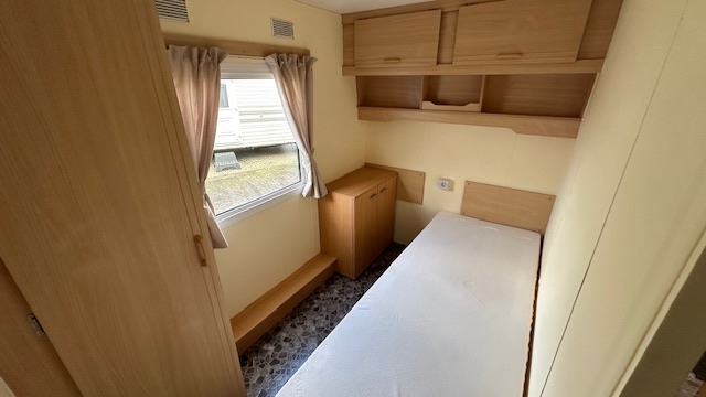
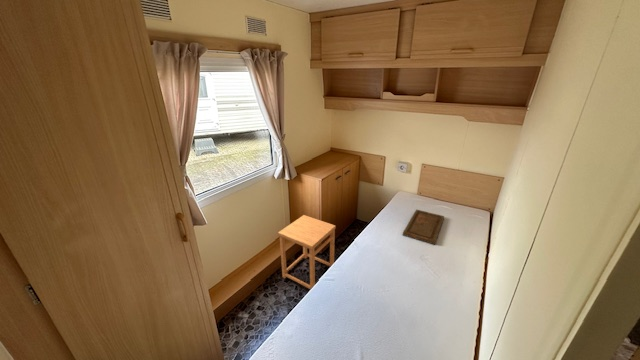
+ tray (424, 225)
+ side table (309, 251)
